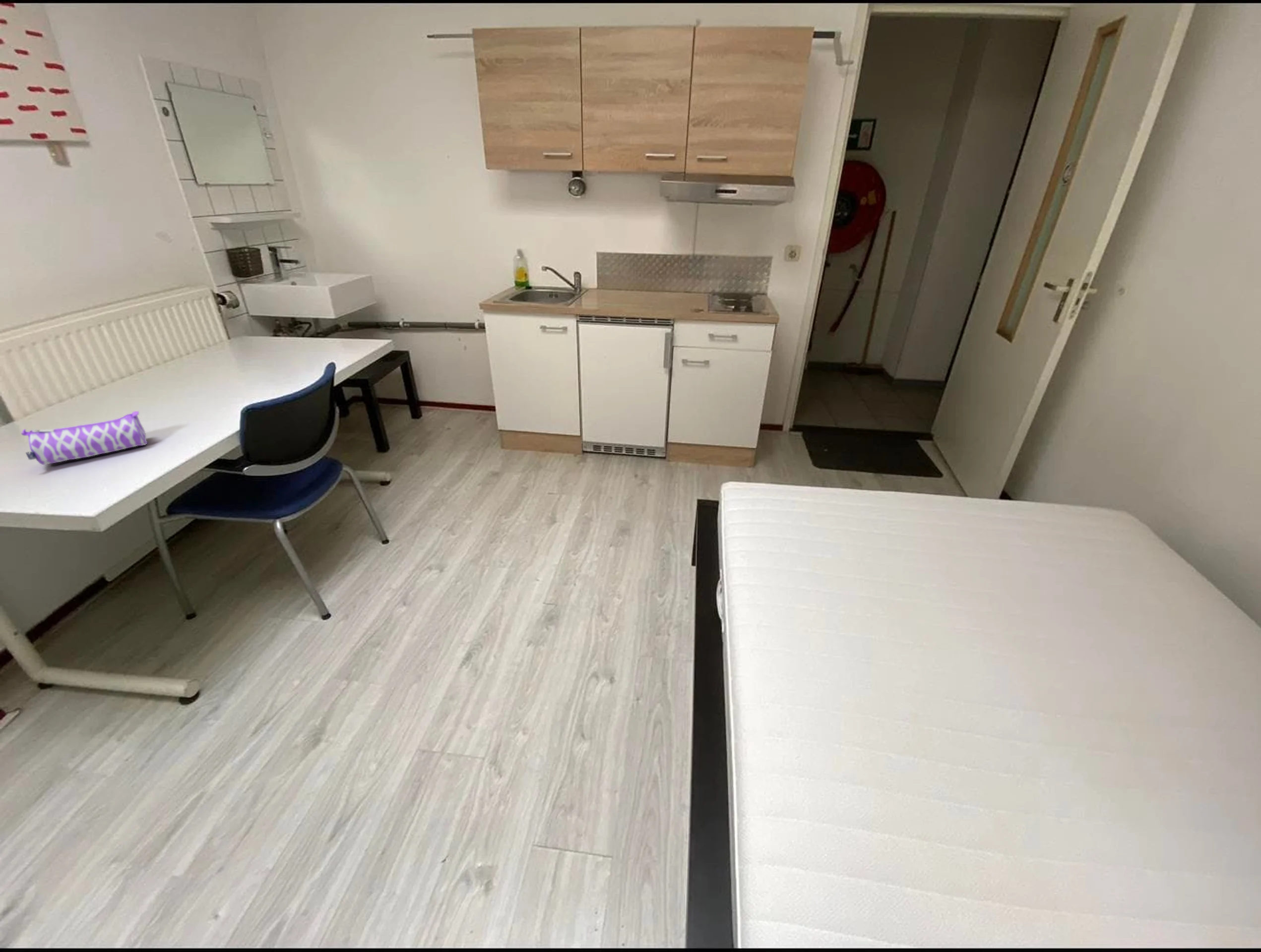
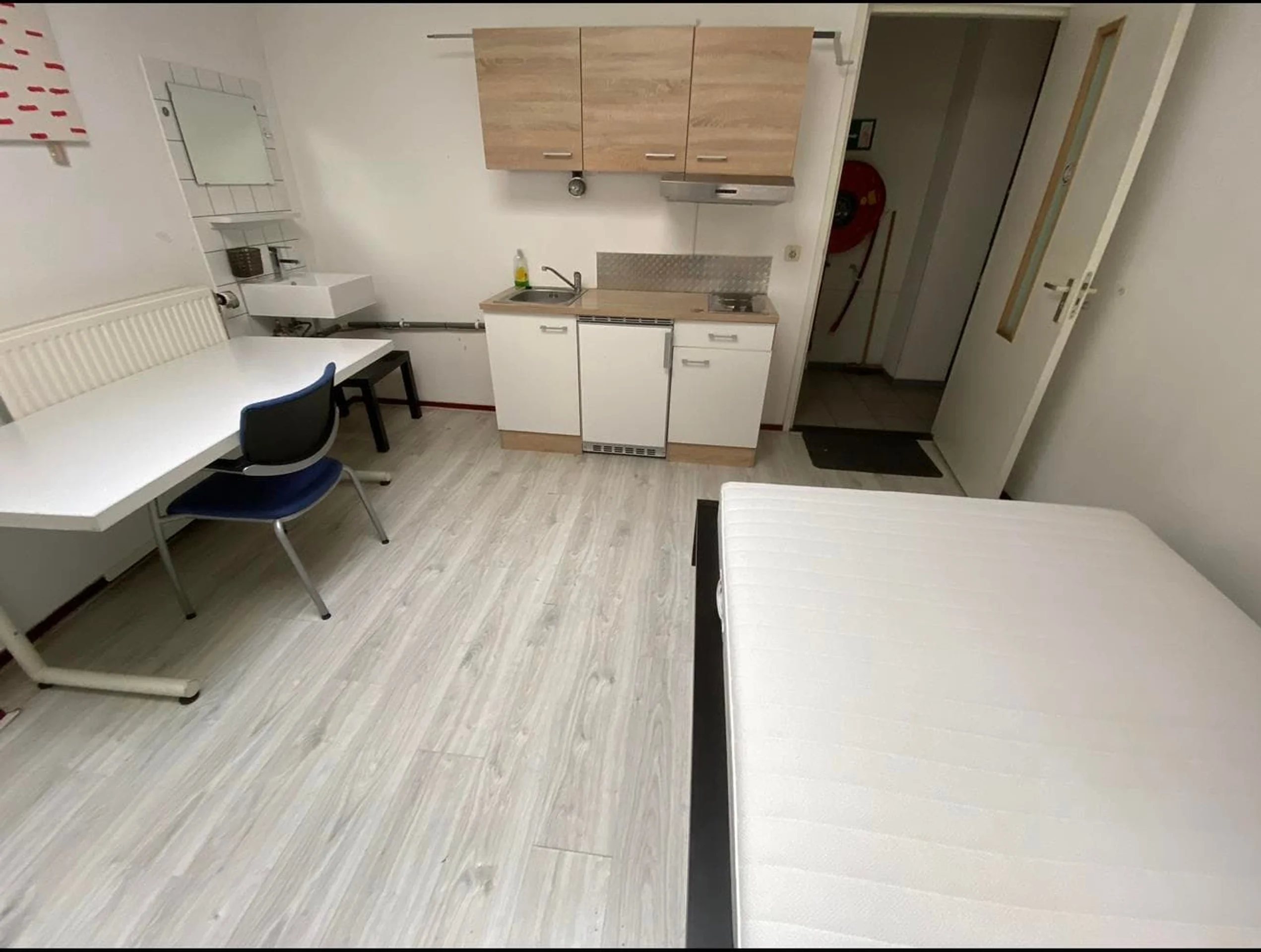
- pencil case (89, 437)
